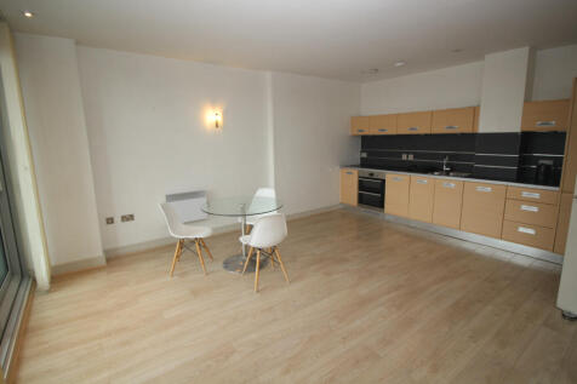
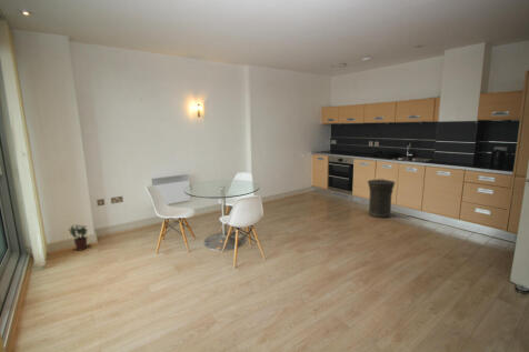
+ trash can (380, 197)
+ potted plant (79, 235)
